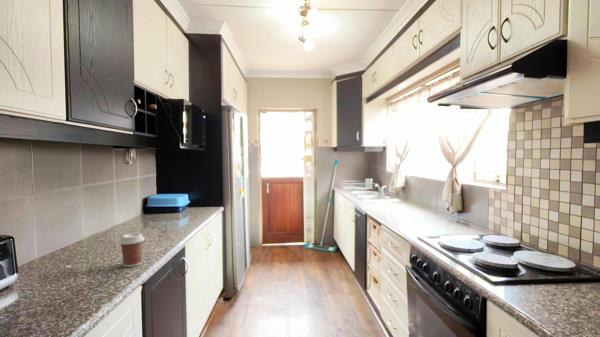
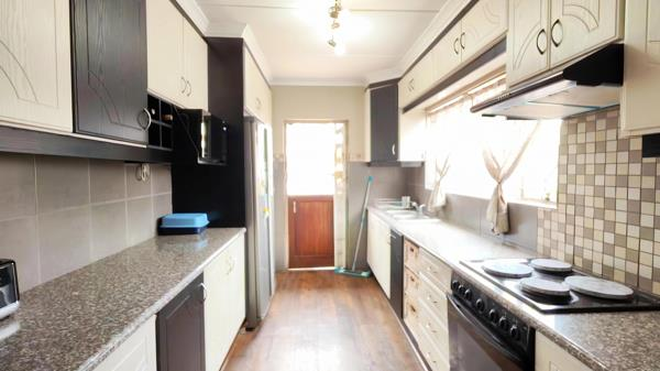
- coffee cup (132, 249)
